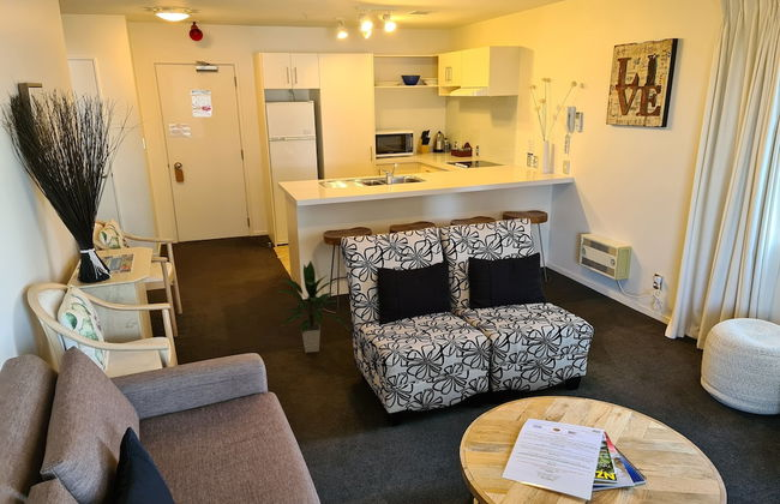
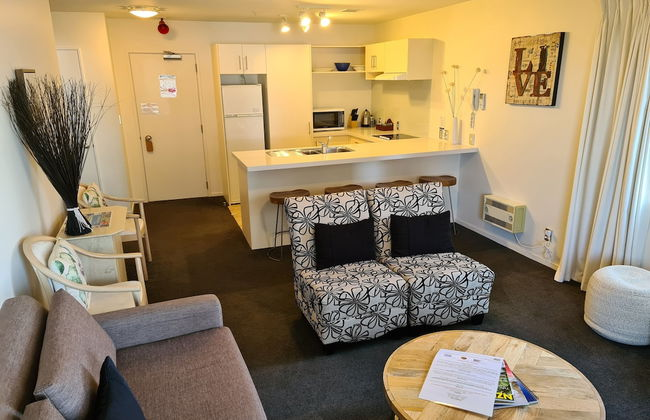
- indoor plant (311, 308)
